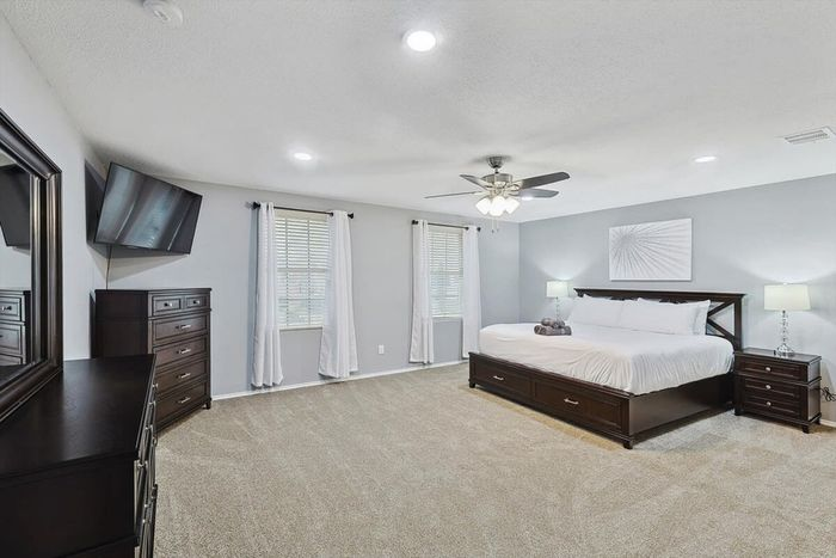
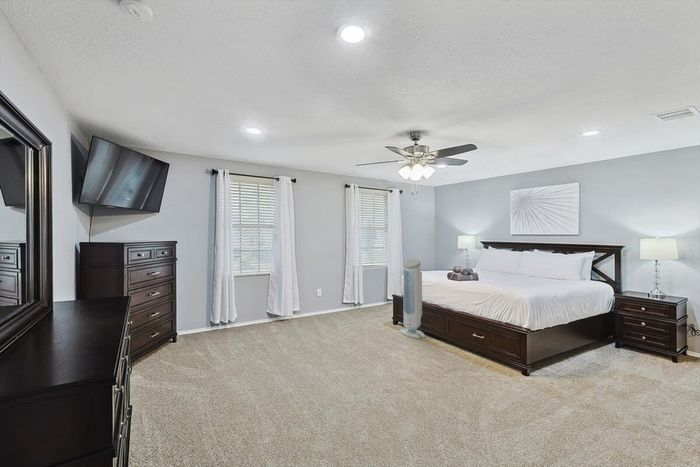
+ air purifier (412, 296)
